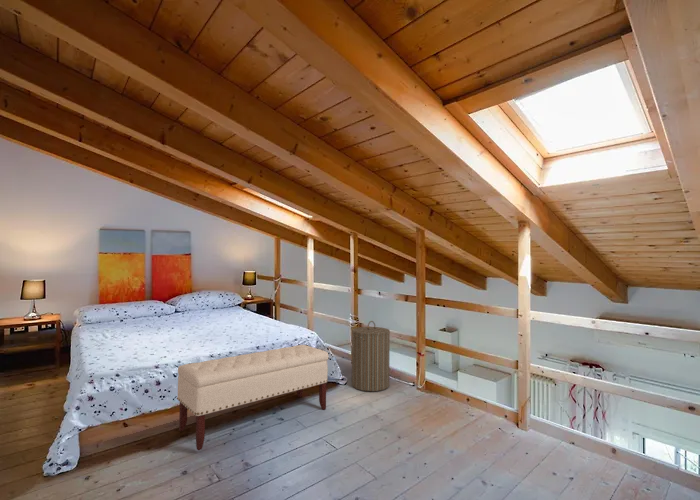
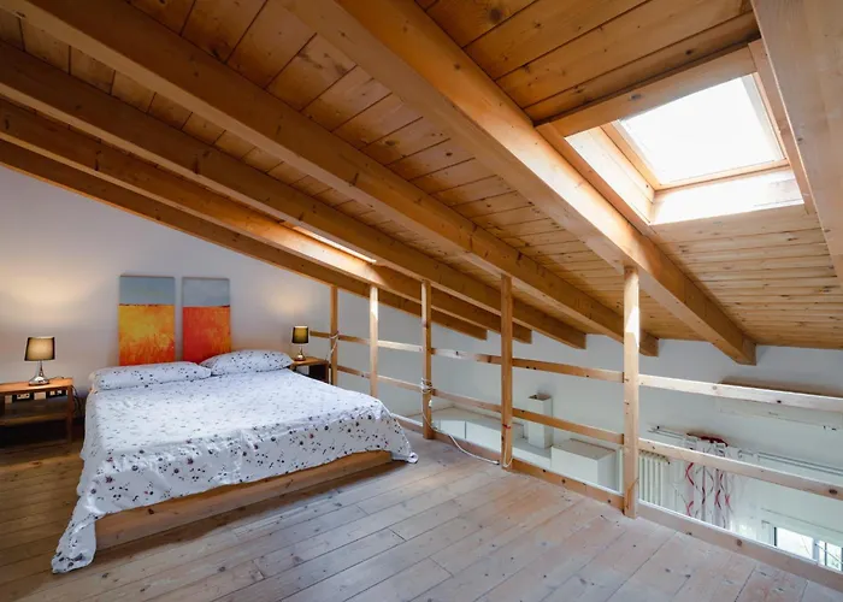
- laundry hamper (370, 353)
- bench (258, 387)
